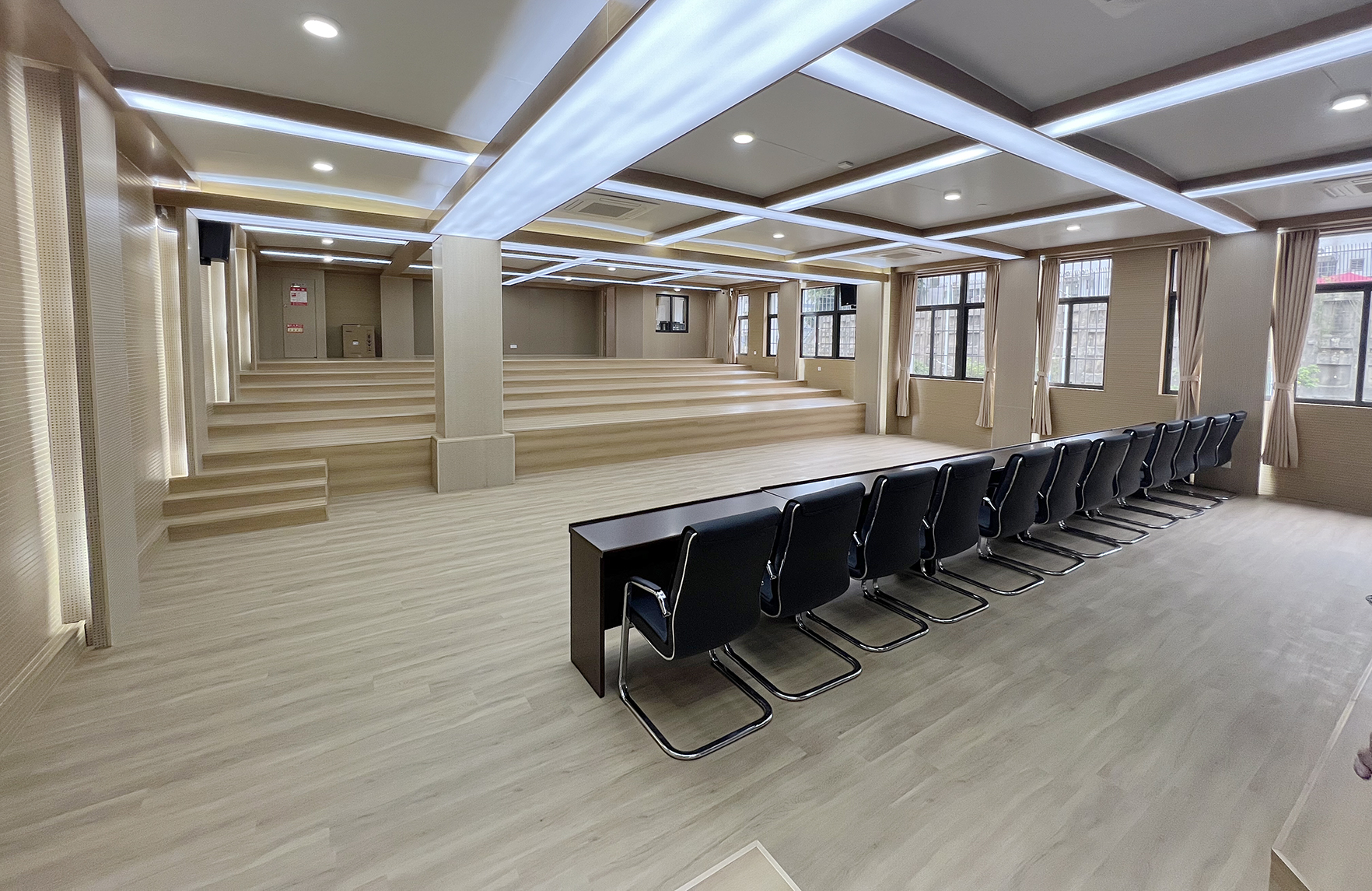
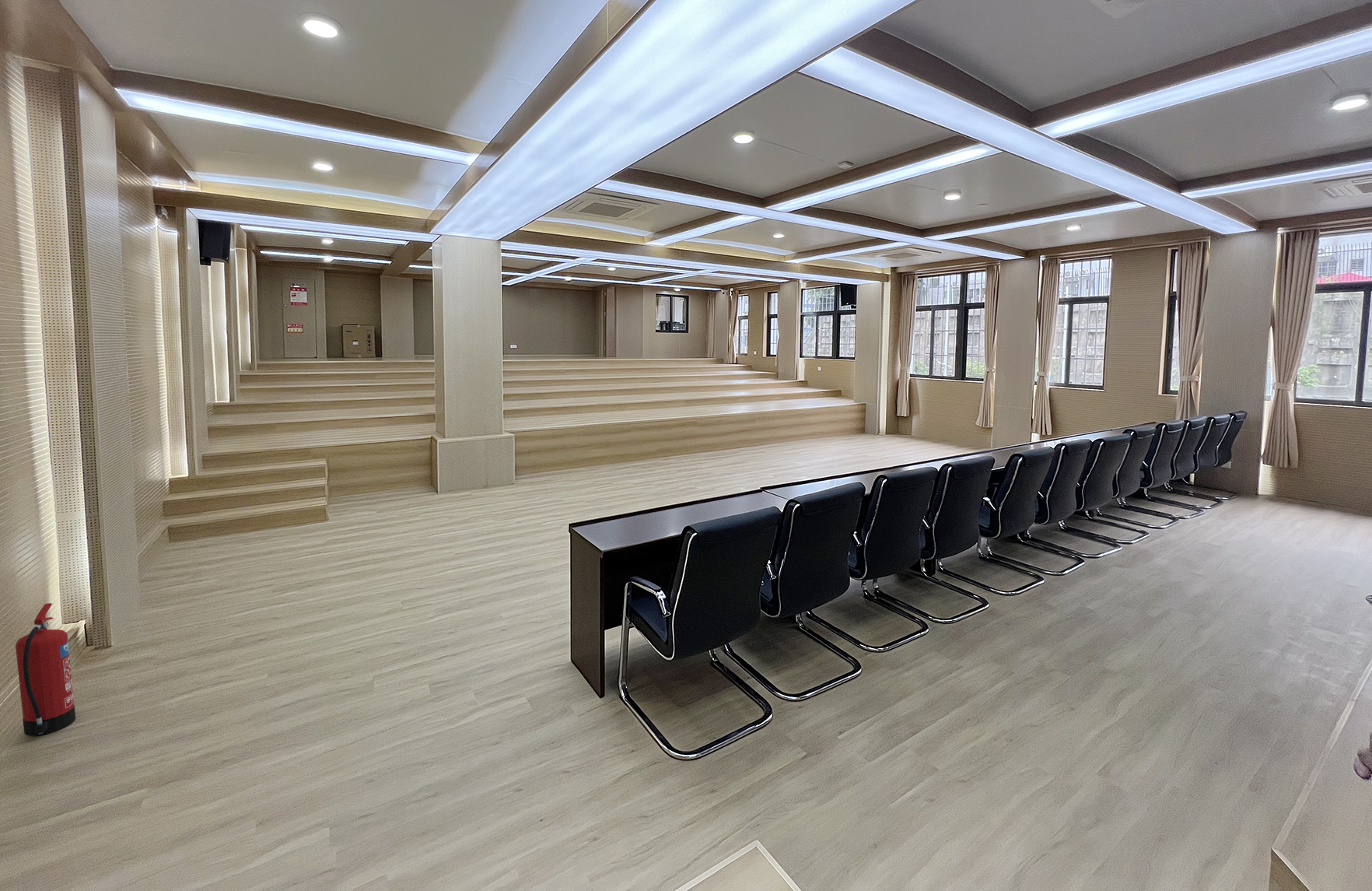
+ fire extinguisher (41, 672)
